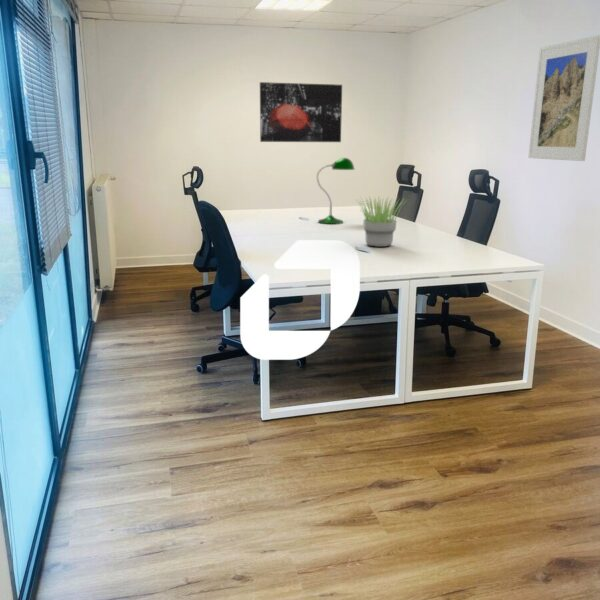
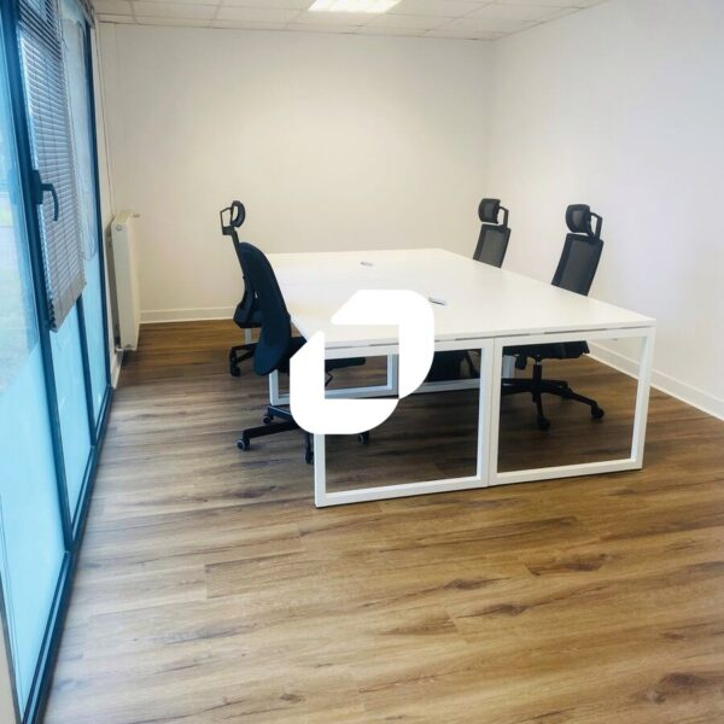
- wall art (301, 113)
- potted plant (379, 221)
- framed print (561, 102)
- desk lamp (329, 196)
